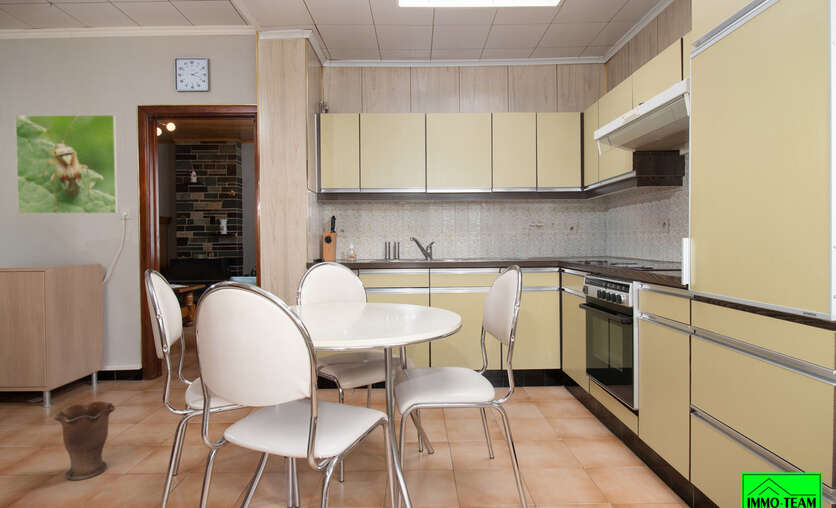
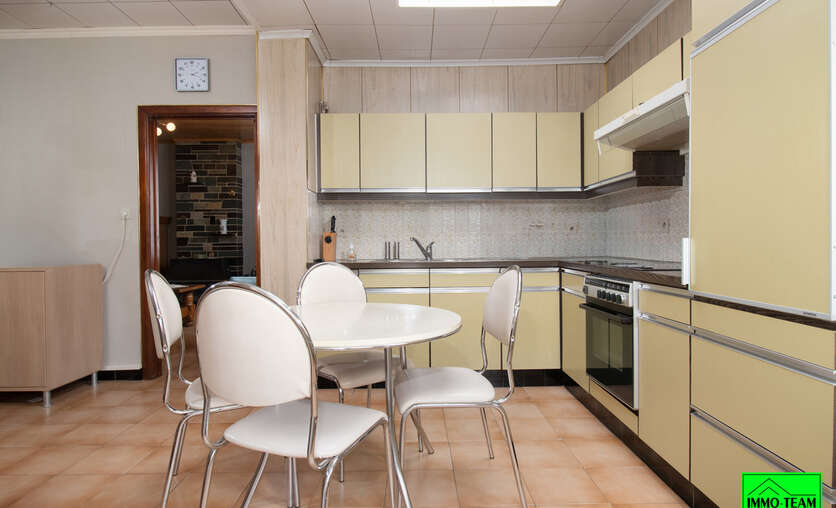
- vase (86, 440)
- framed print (67, 164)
